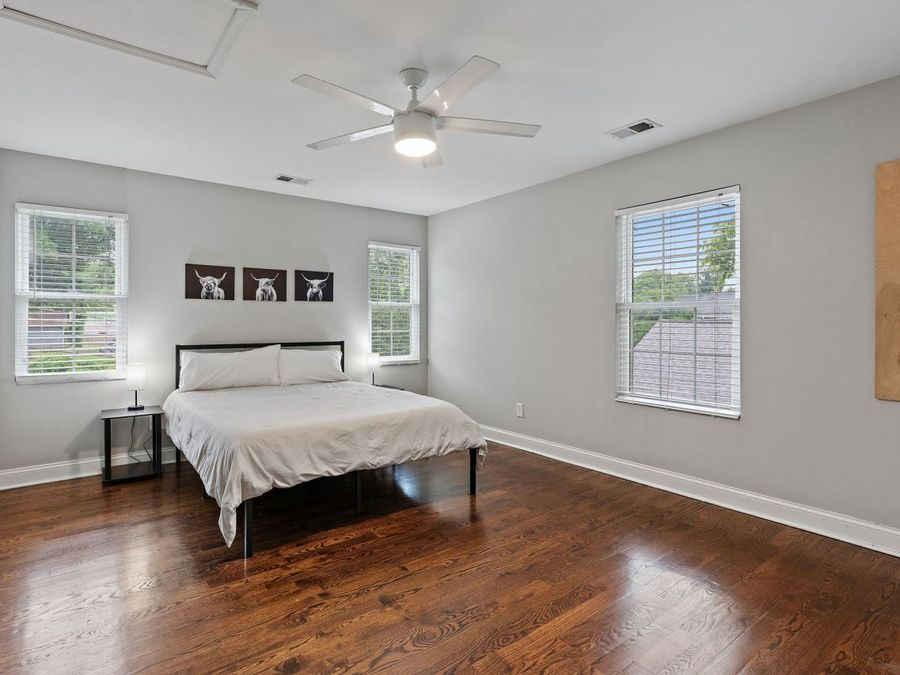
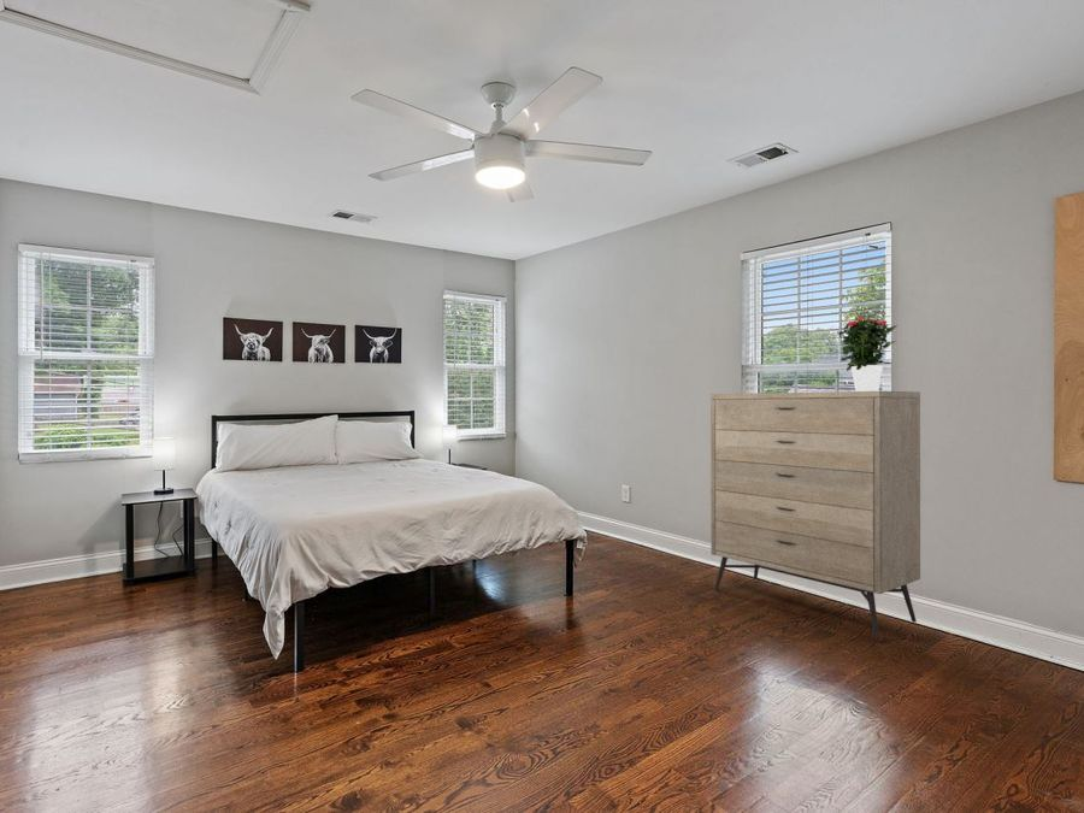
+ potted flower (866, 354)
+ dresser (807, 499)
